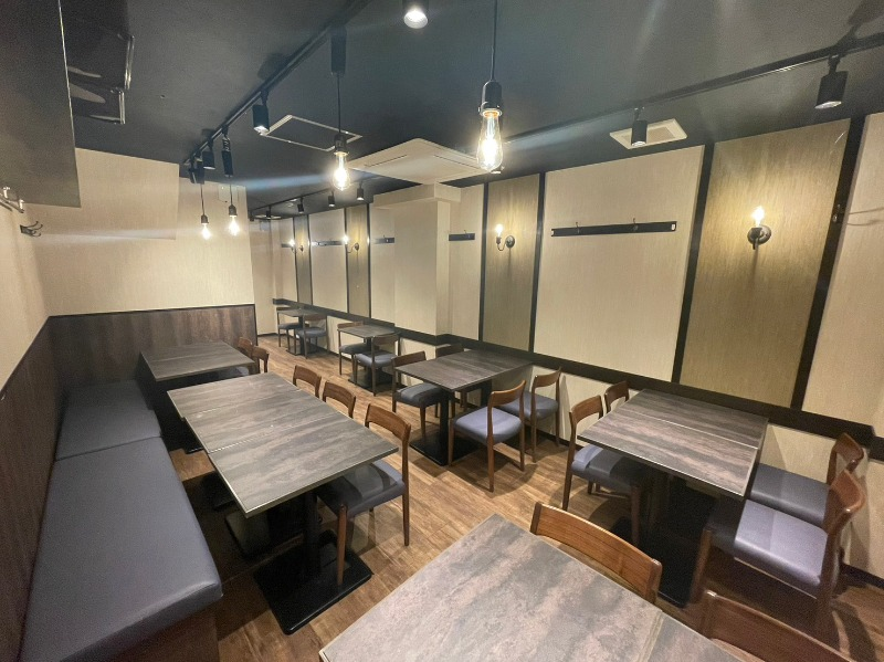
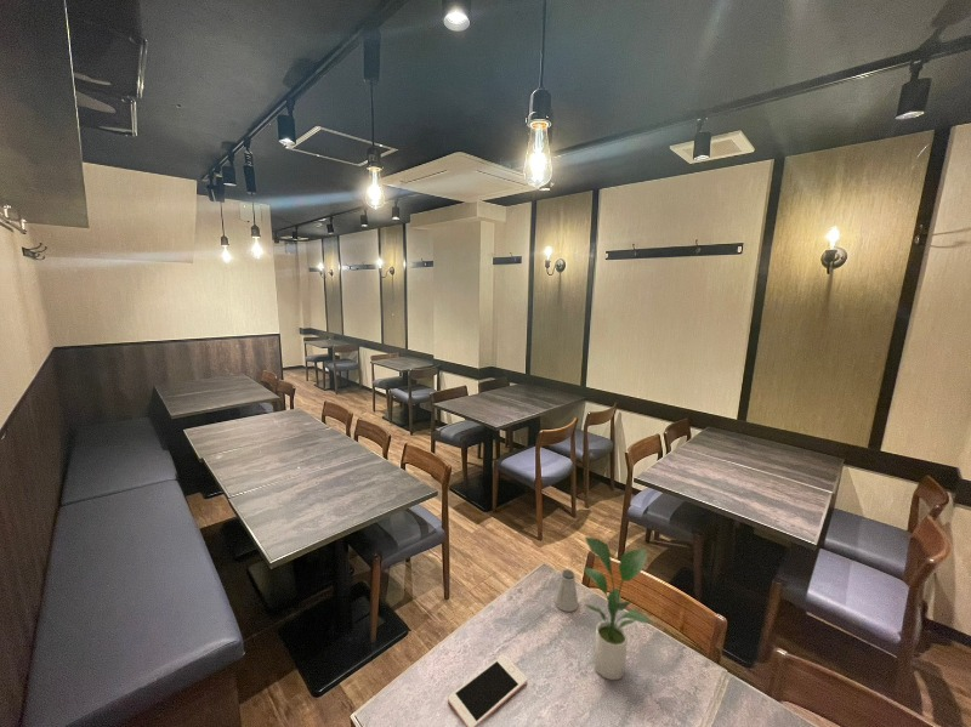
+ potted plant (615, 609)
+ saltshaker (567, 587)
+ cell phone (488, 689)
